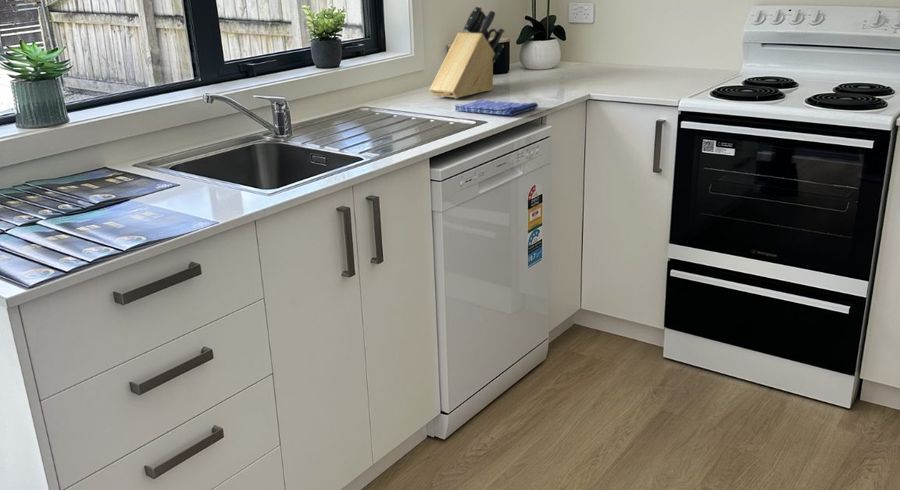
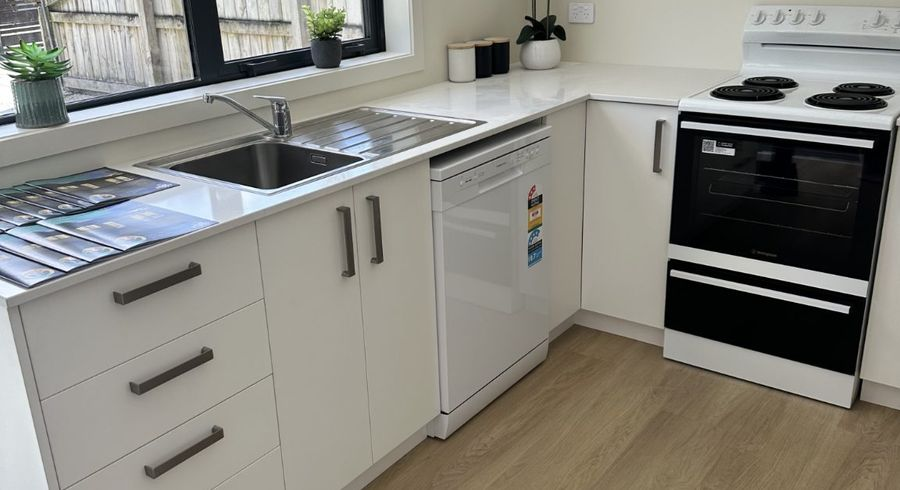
- knife block (468, 50)
- dish towel (496, 105)
